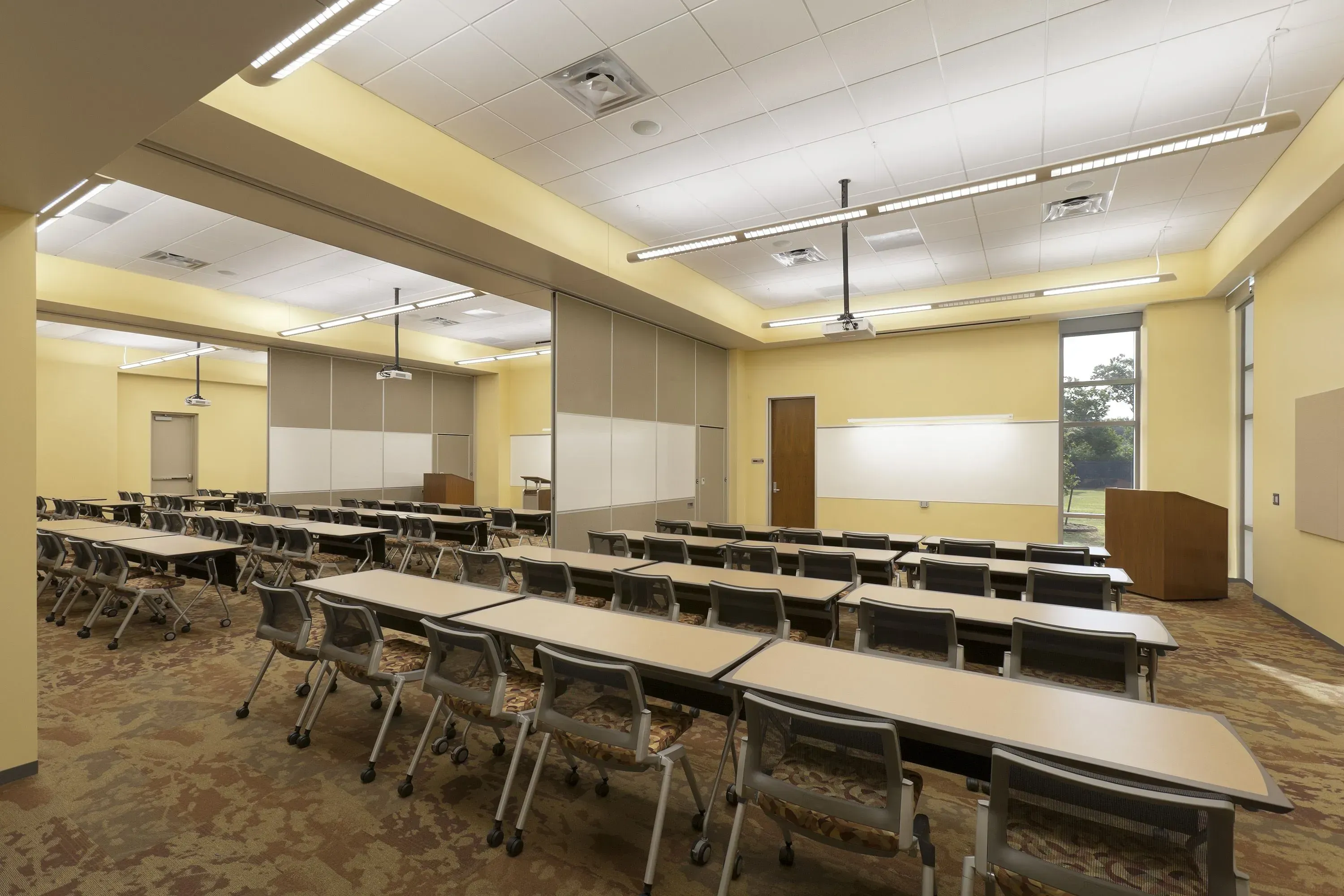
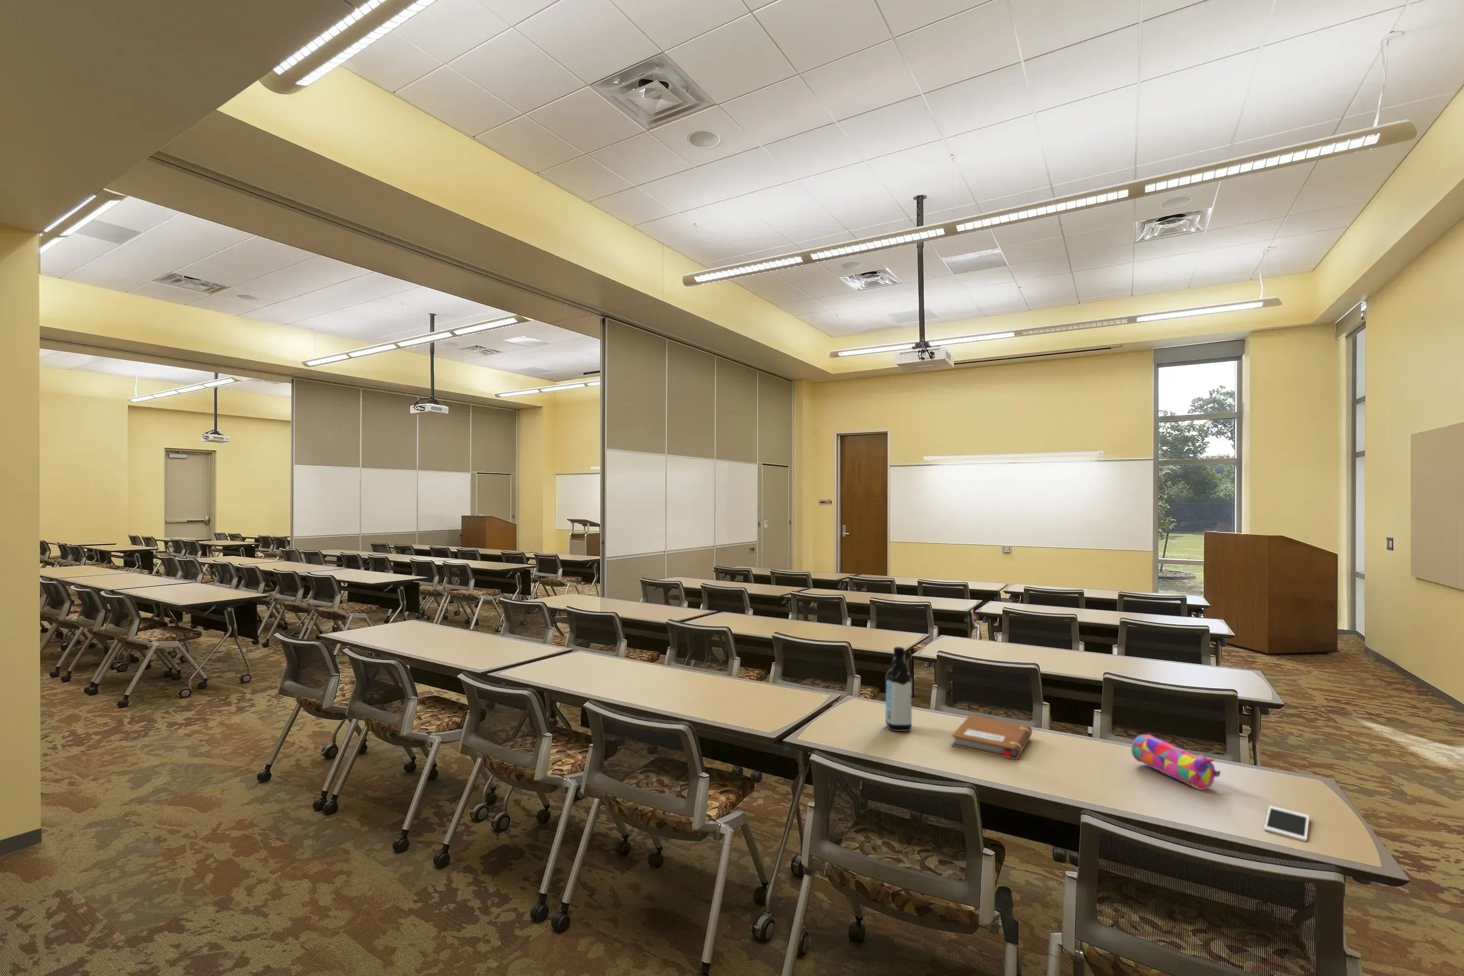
+ notebook (992, 736)
+ water bottle (899, 687)
+ cell phone (1286, 822)
+ pencil case (1173, 760)
